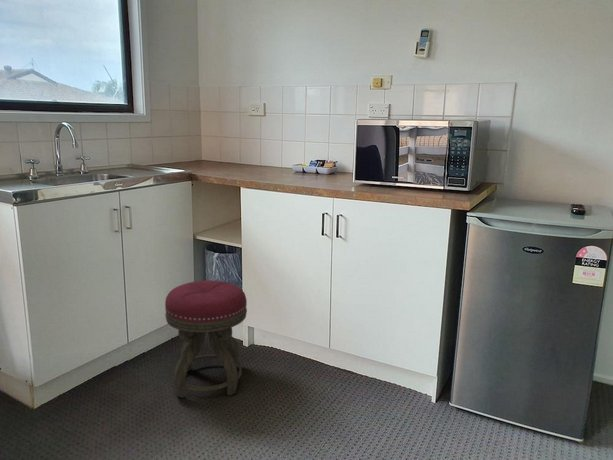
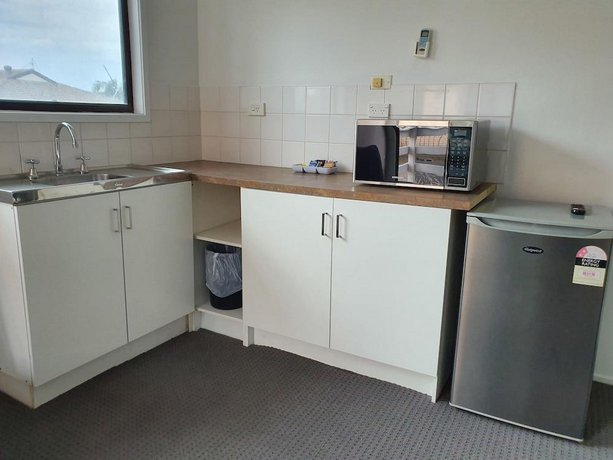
- stool (208, 334)
